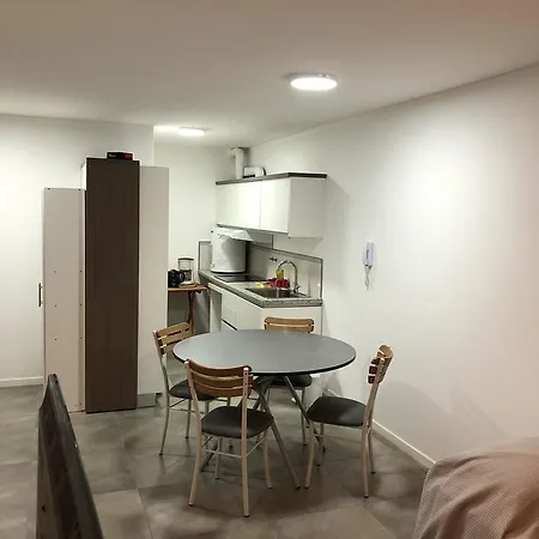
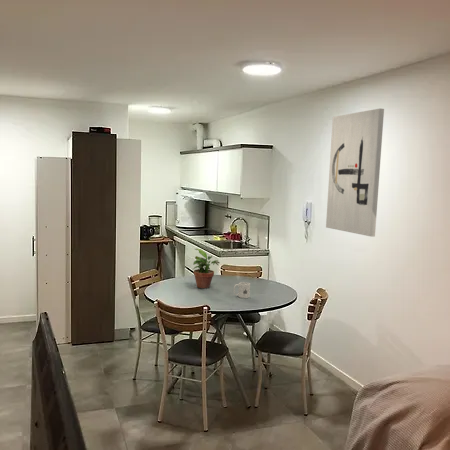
+ mug (241, 289)
+ wall art (352, 173)
+ potted plant (207, 268)
